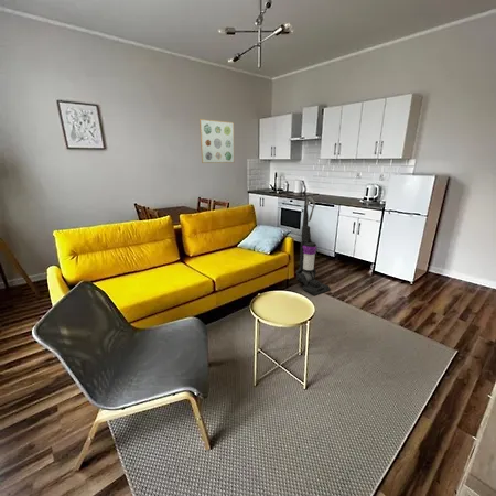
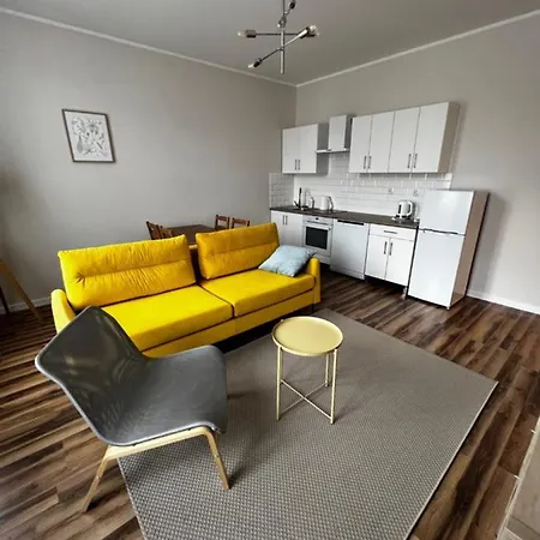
- vacuum cleaner (312, 244)
- wall art (217, 142)
